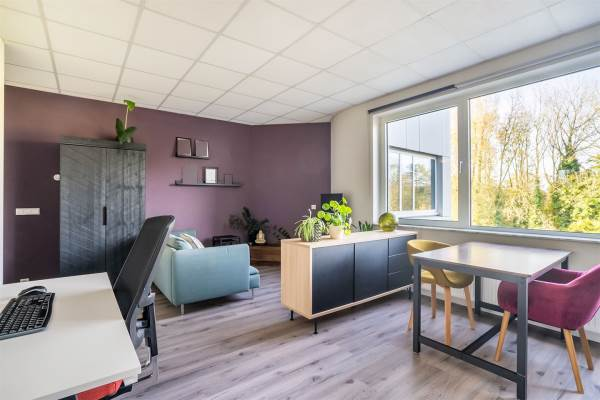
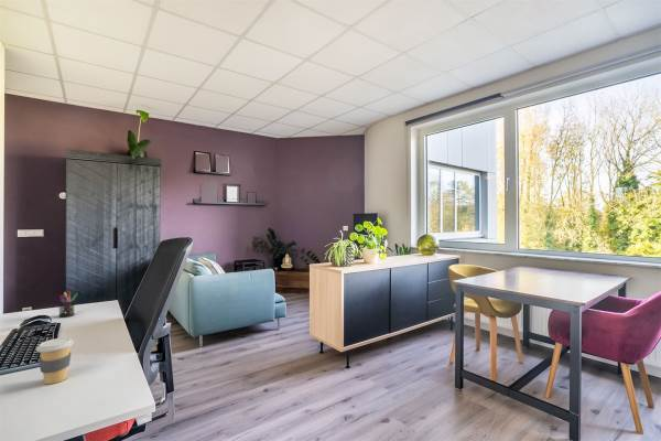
+ pen holder (68, 302)
+ coffee cup (55, 361)
